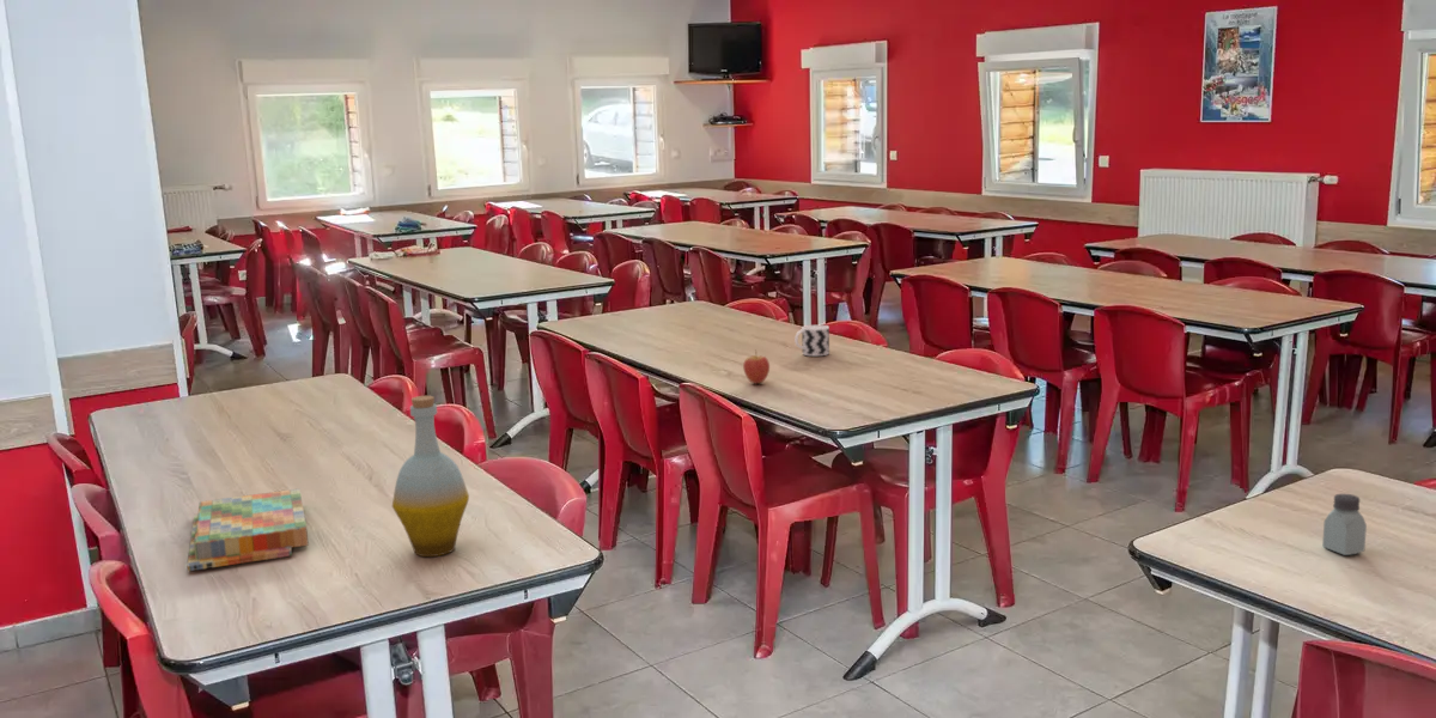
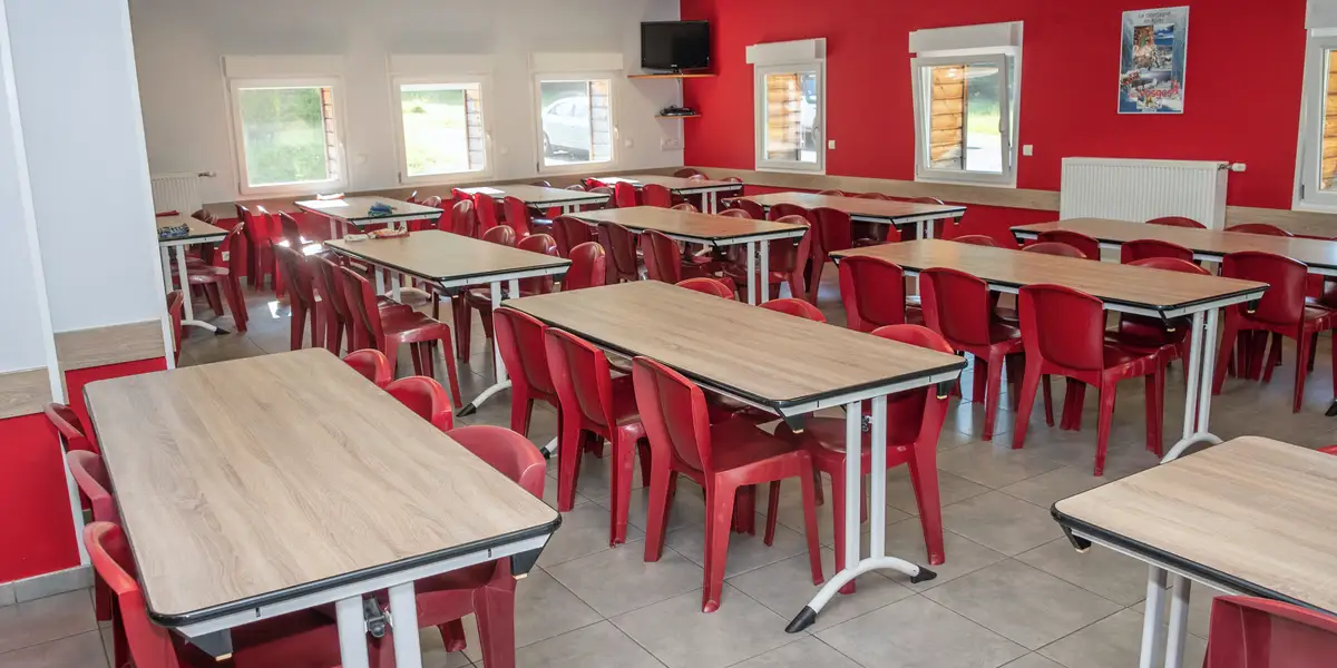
- cup (811, 340)
- bottle (428, 474)
- saltshaker (1345, 523)
- fruit (756, 366)
- board game (248, 524)
